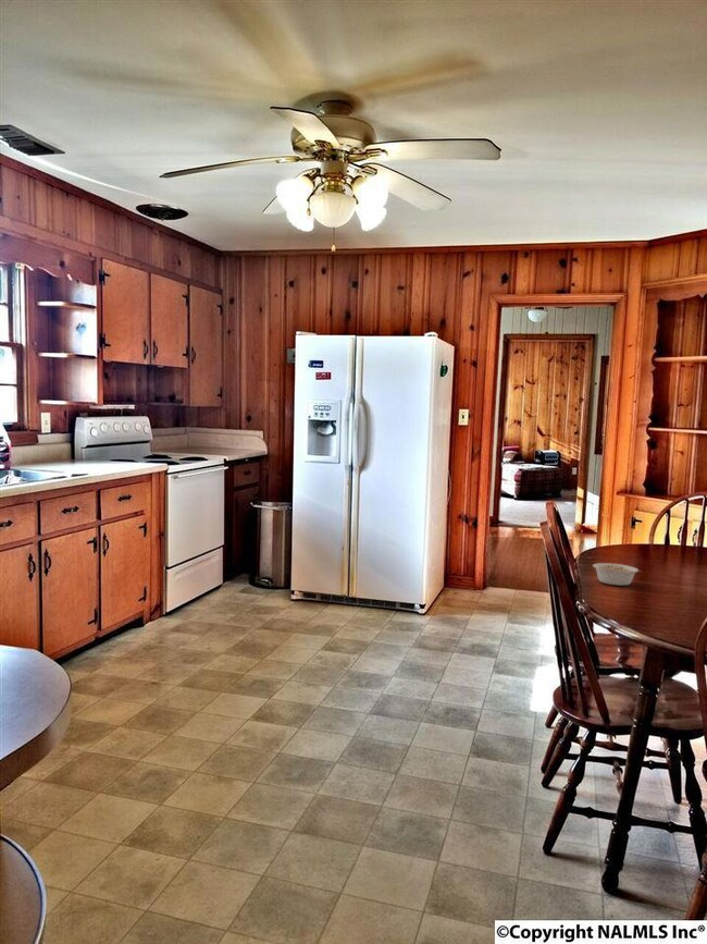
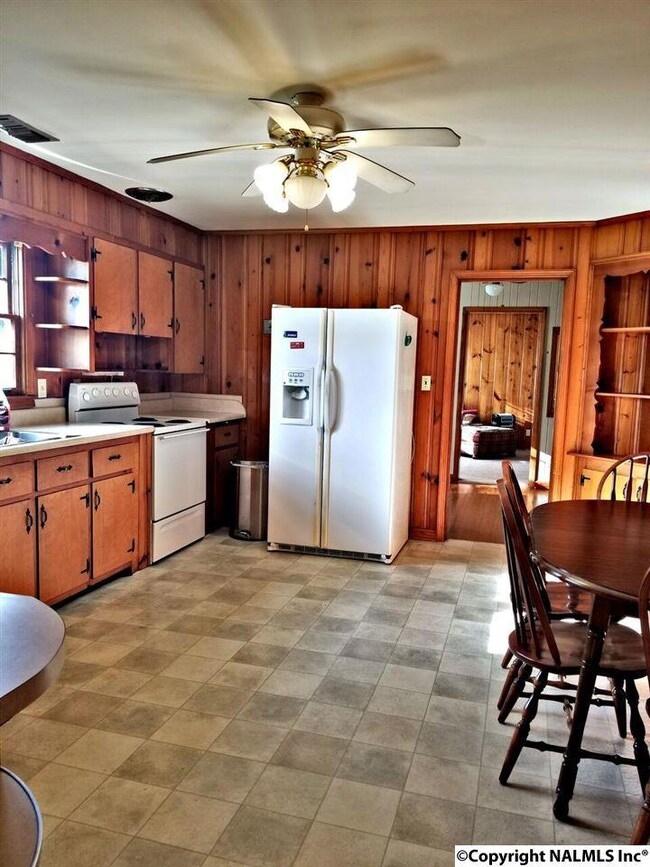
- legume (617, 573)
